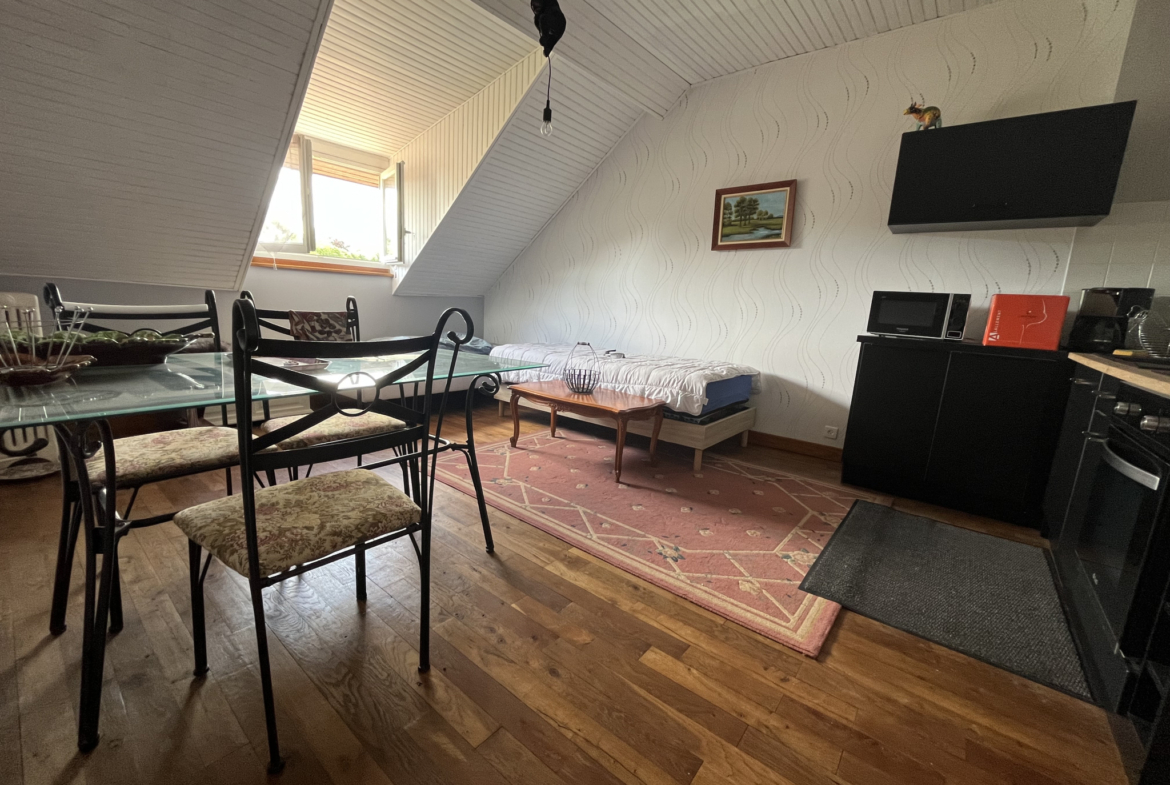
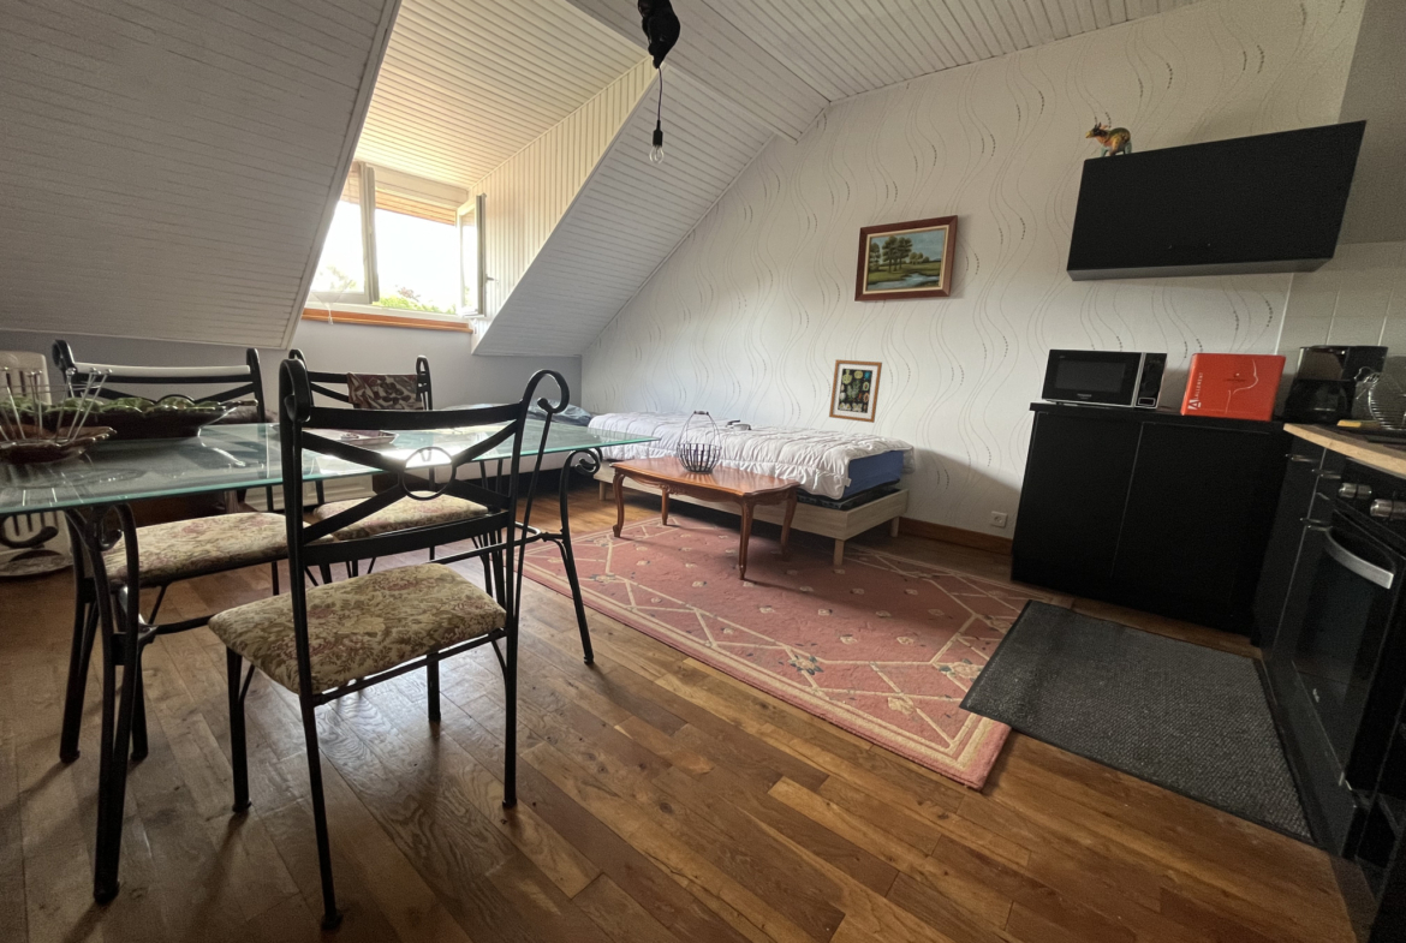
+ wall art (854, 390)
